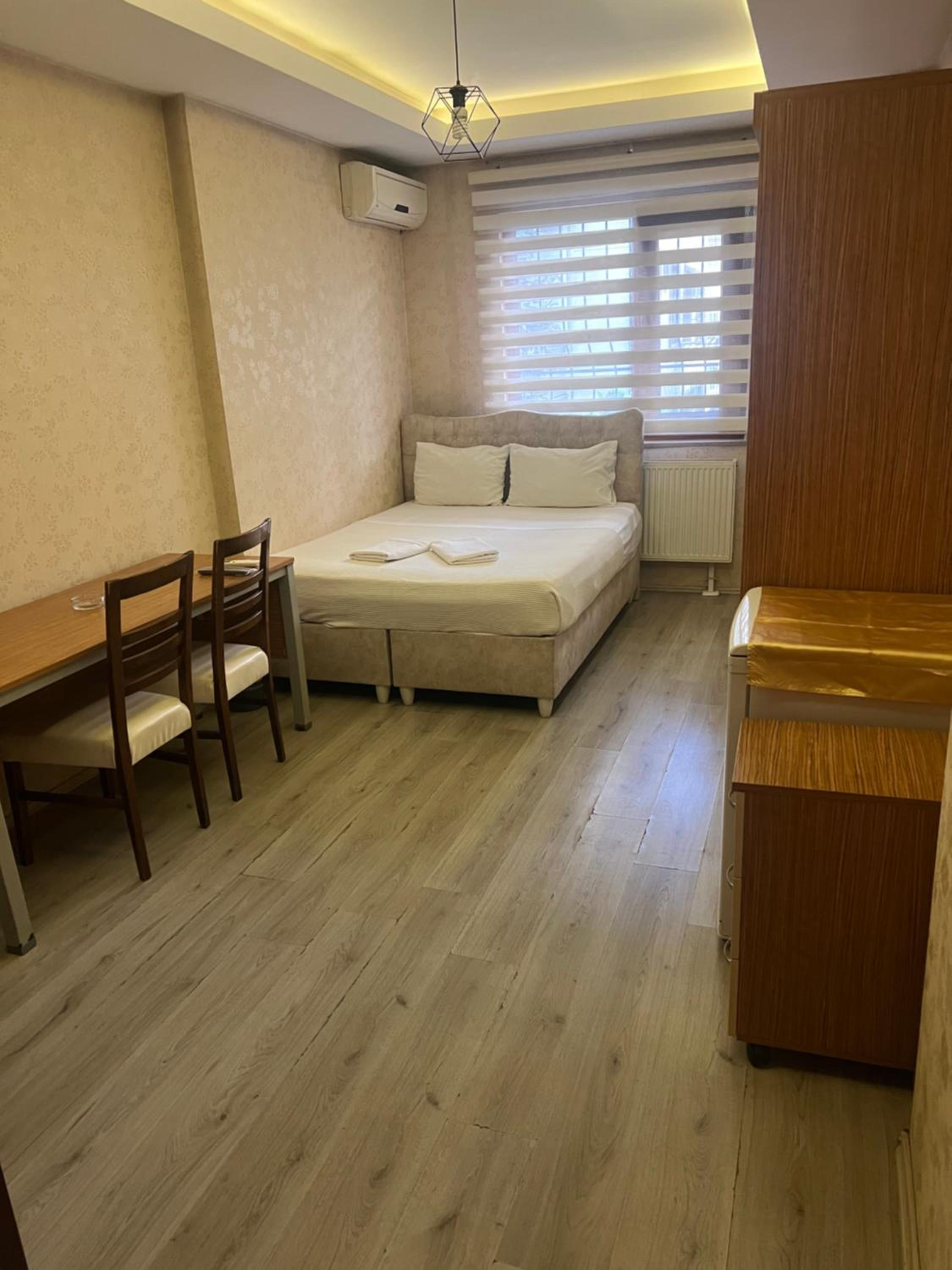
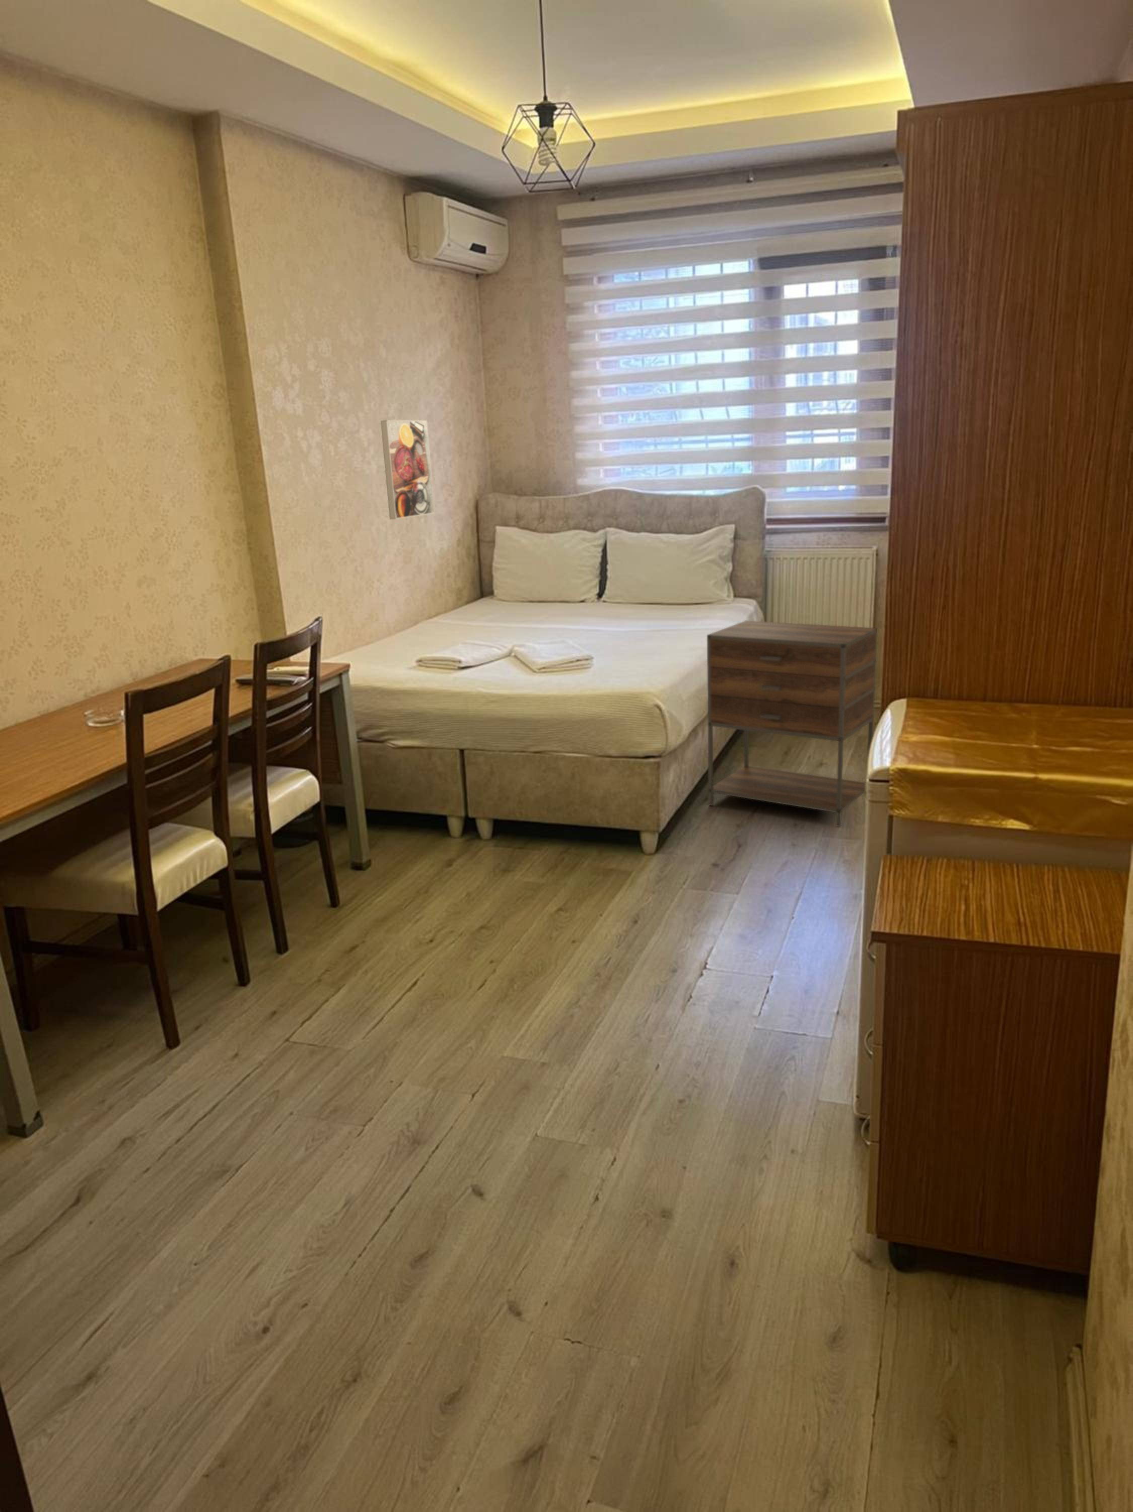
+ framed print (408, 469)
+ nightstand (789, 720)
